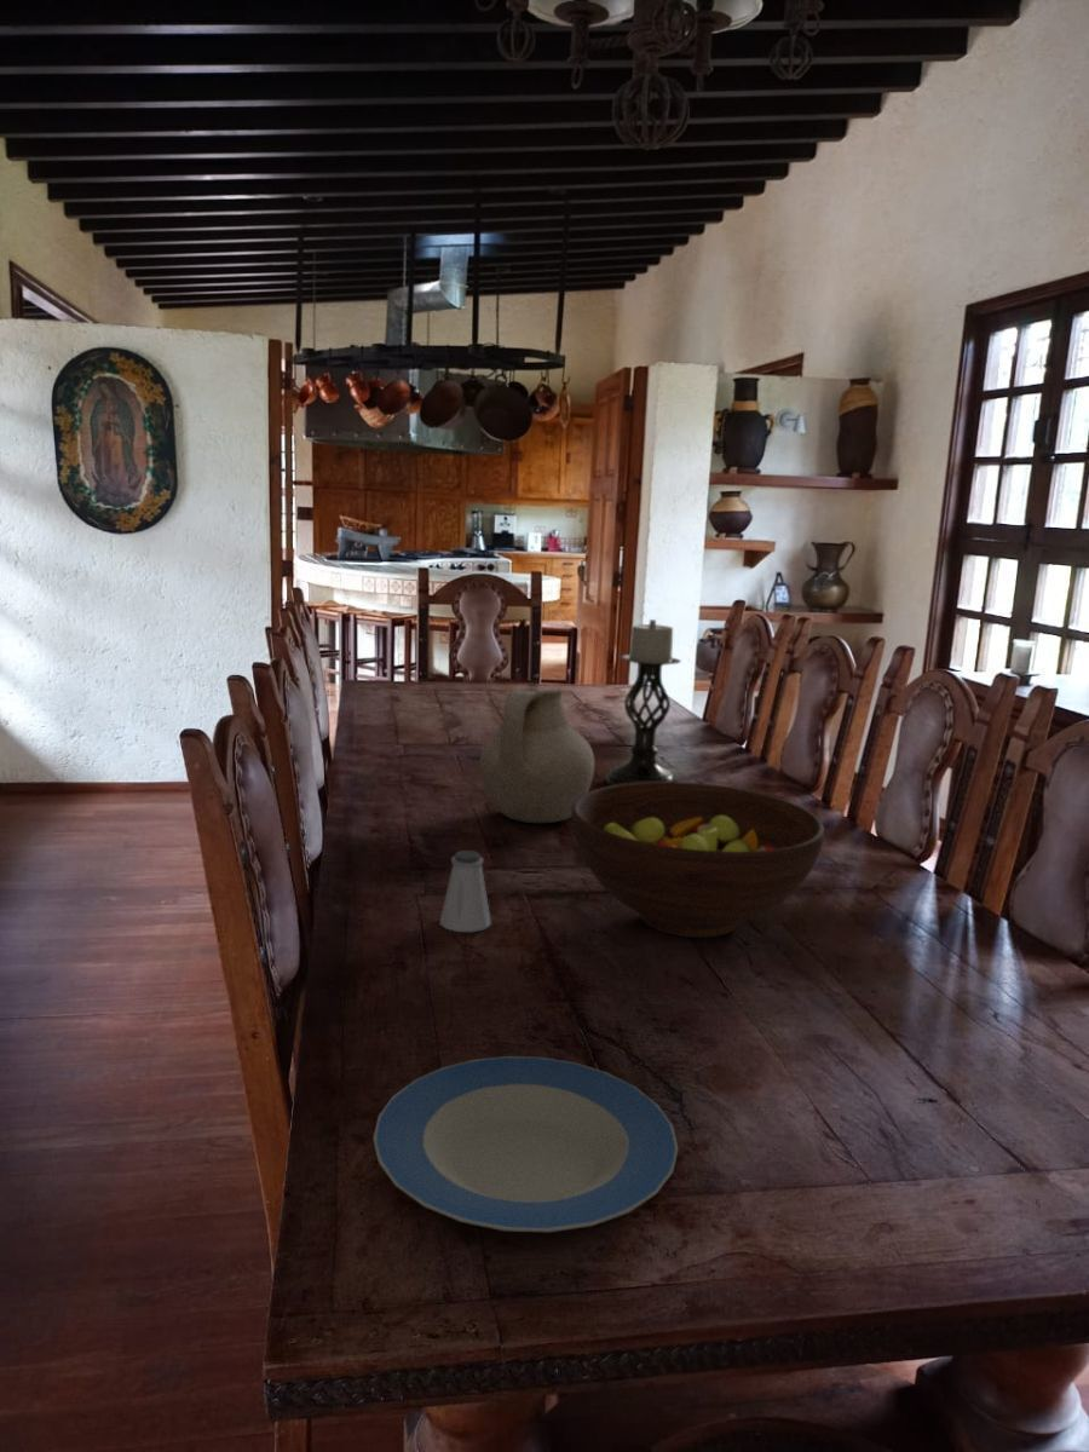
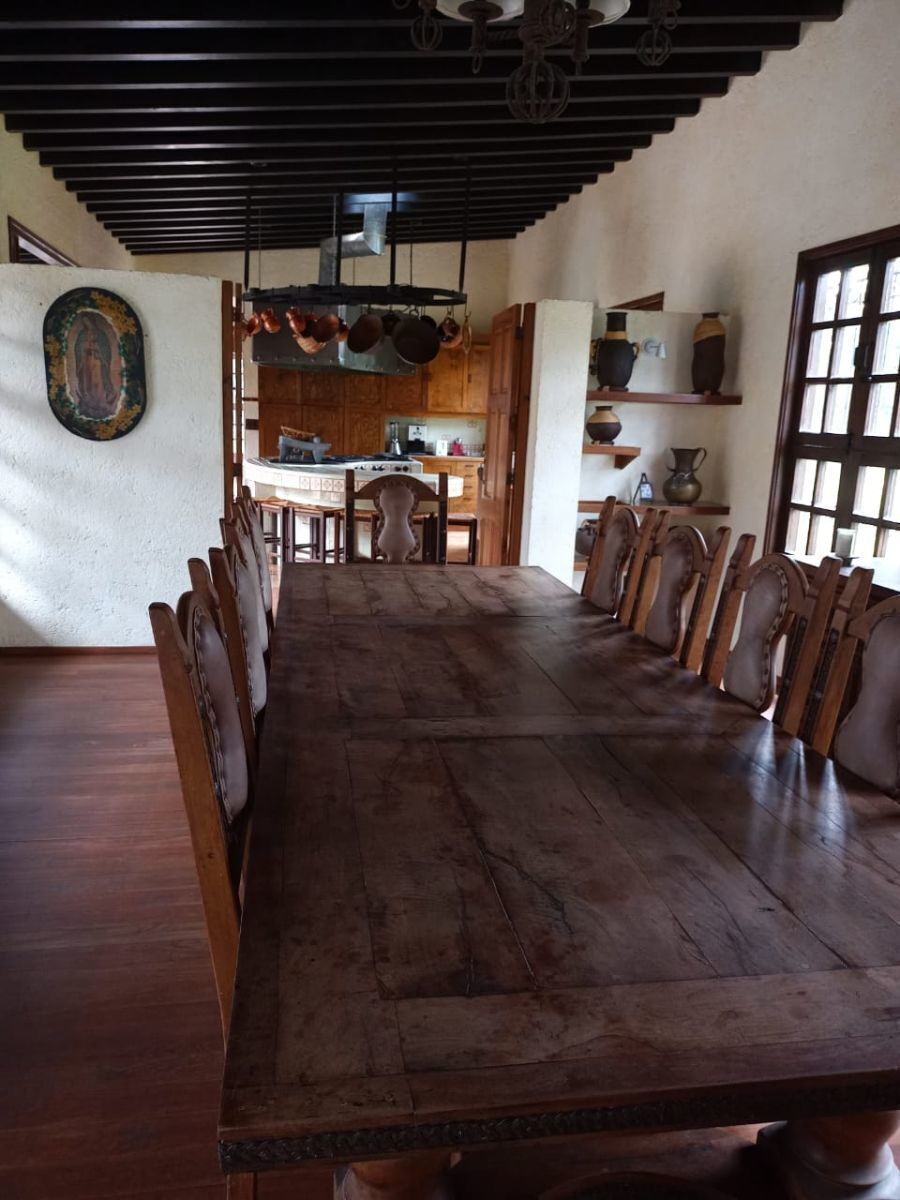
- candle holder (647, 702)
- fruit bowl (692, 868)
- saltshaker (466, 888)
- plate (525, 1147)
- ceramic pitcher (537, 751)
